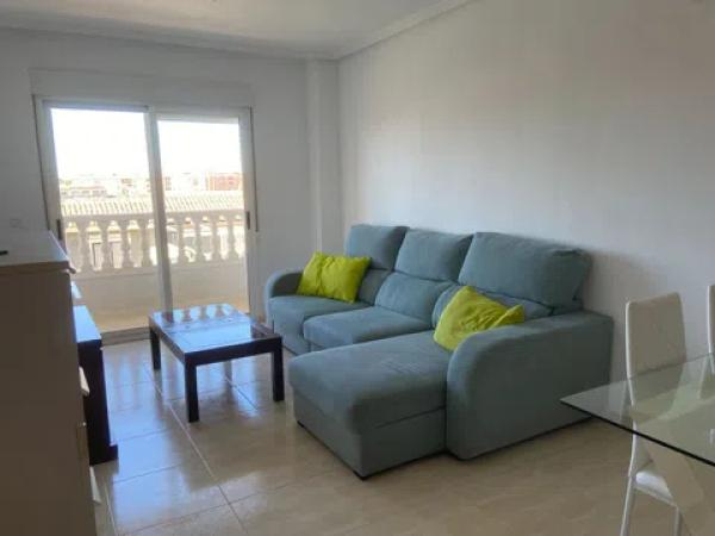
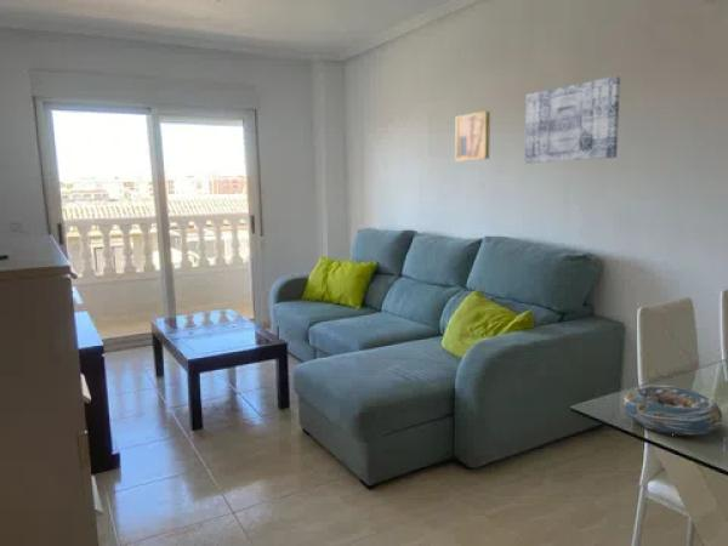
+ decorative bowl (671, 408)
+ wall art (568, 124)
+ wall art (471, 137)
